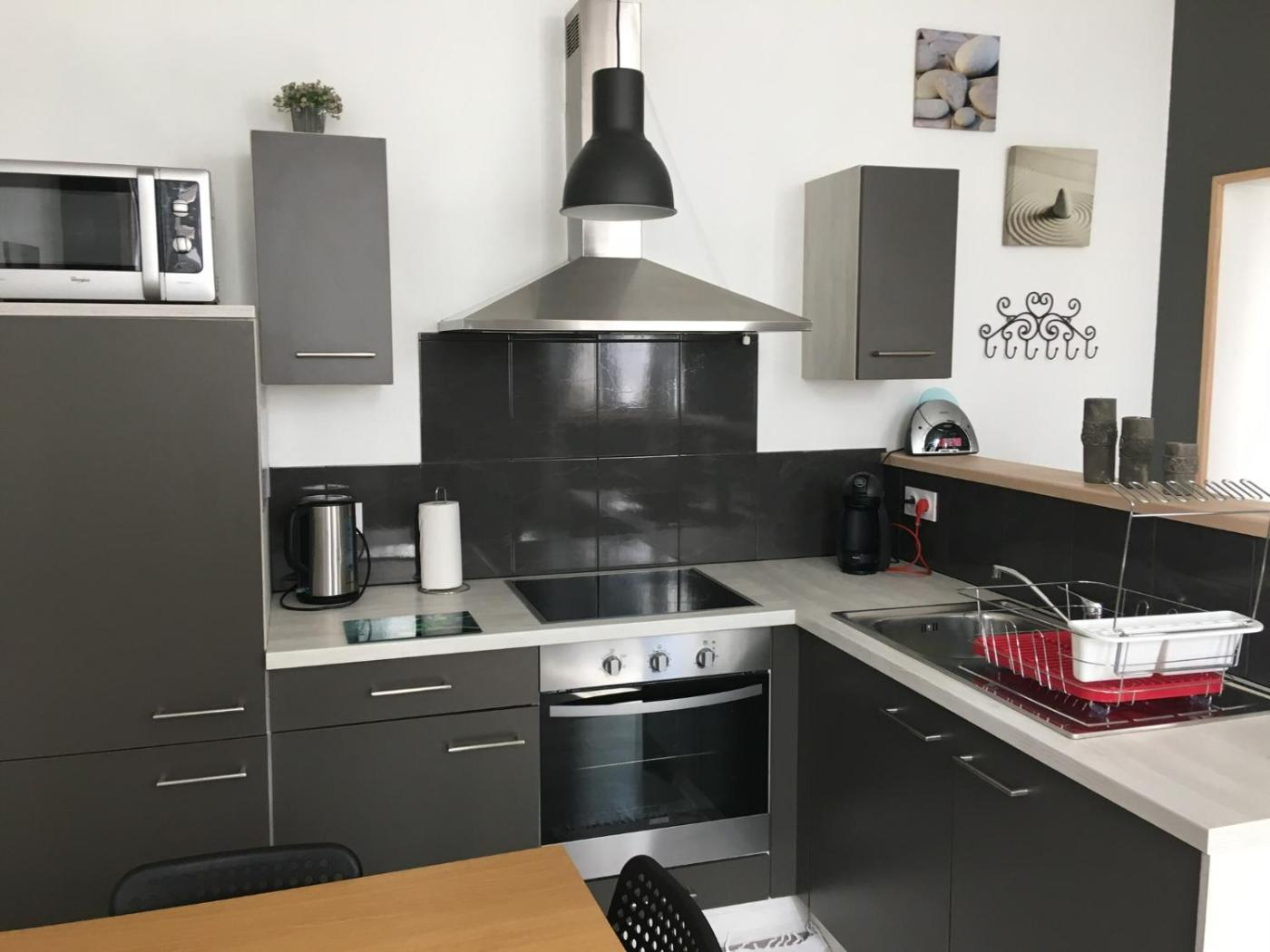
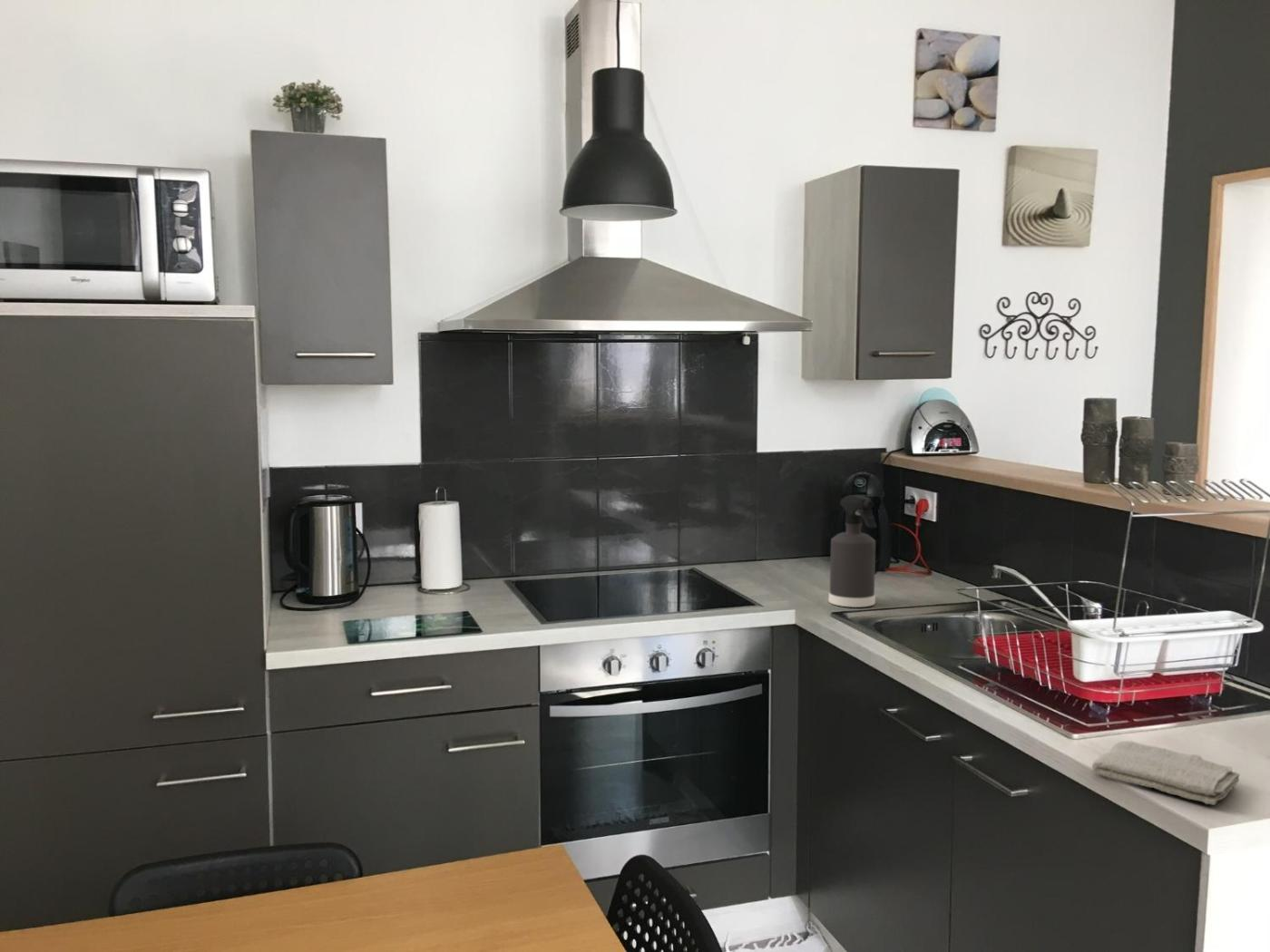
+ spray bottle (855, 549)
+ washcloth (1165, 770)
